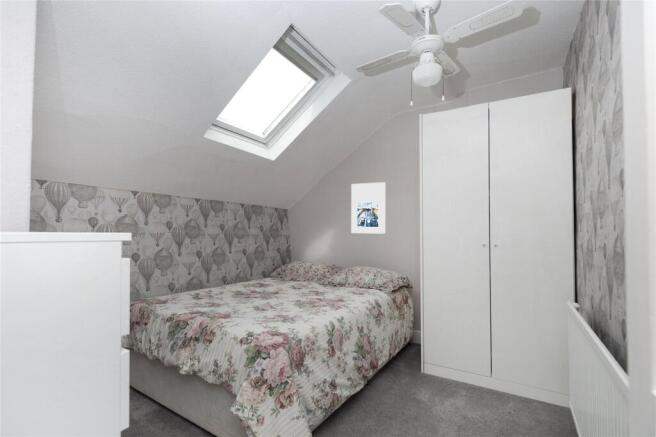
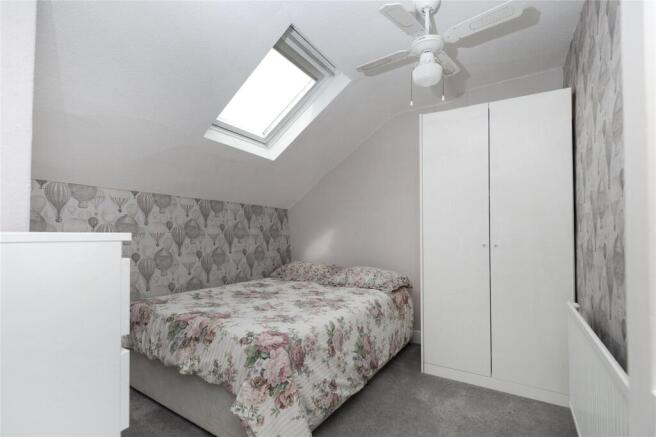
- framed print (367, 208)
